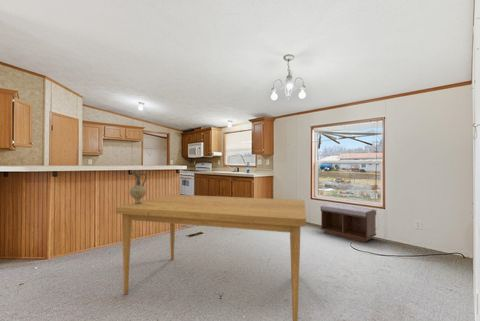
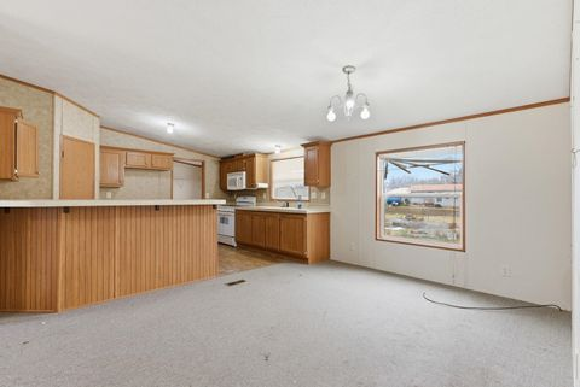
- bench (347, 220)
- dining table (218, 226)
- ceramic jug (139, 186)
